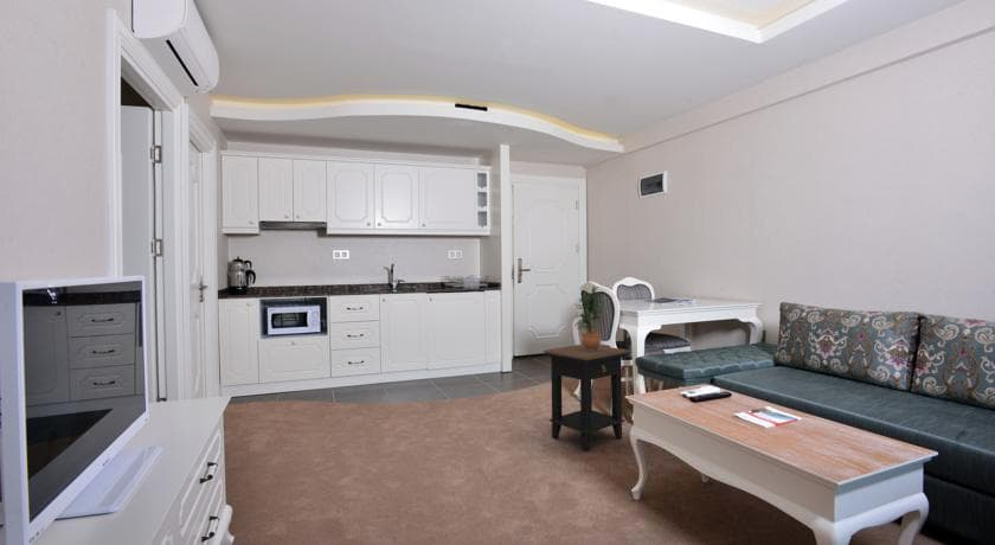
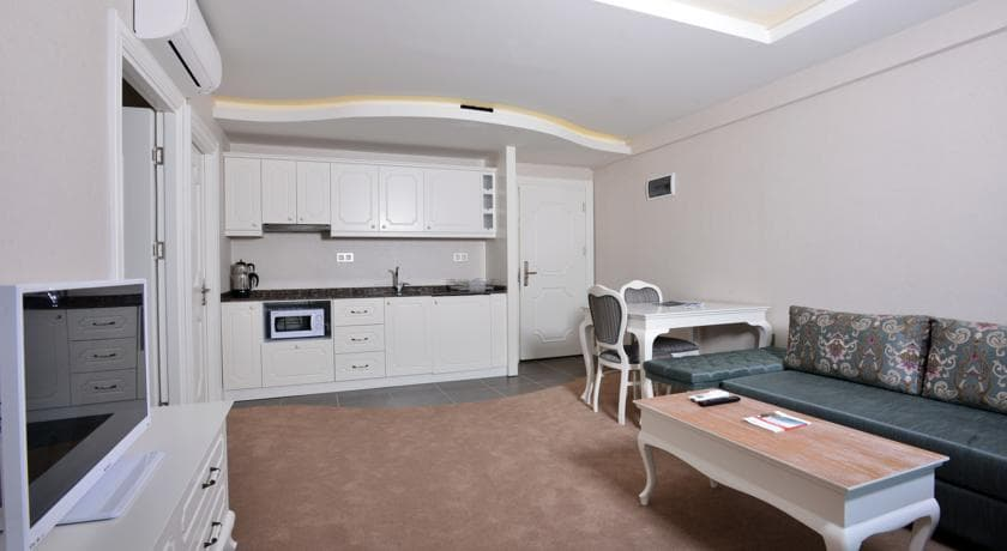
- side table (586, 393)
- potted plant (591, 318)
